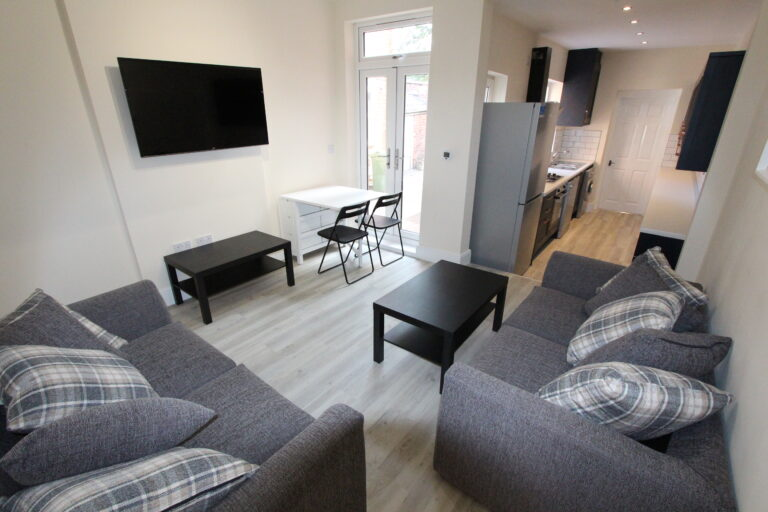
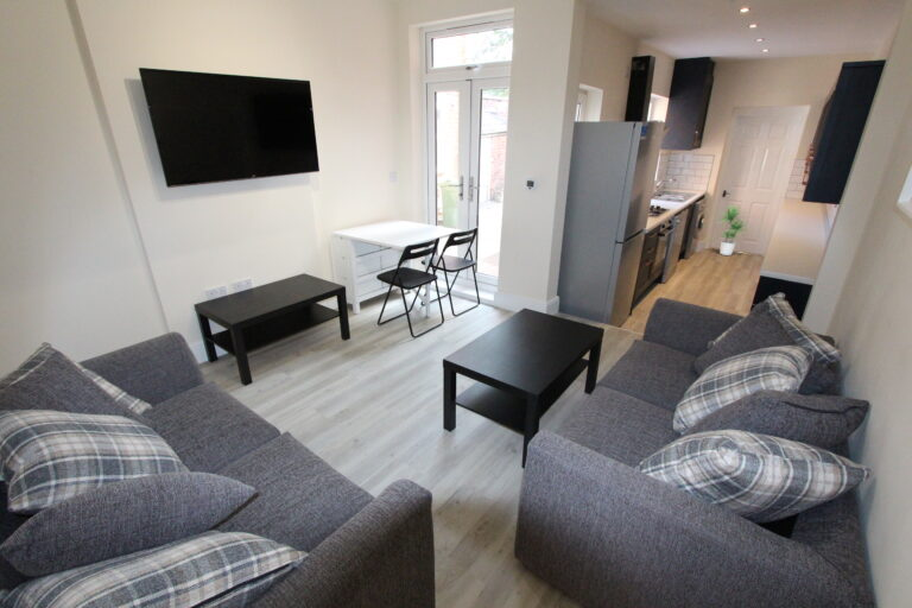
+ potted plant (730, 229)
